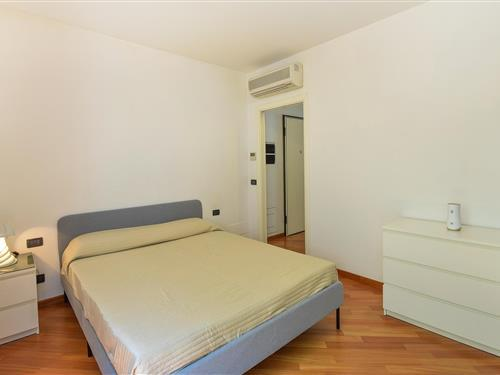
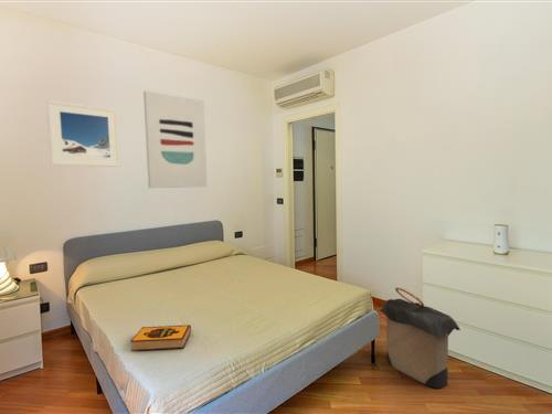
+ hardback book (162, 336)
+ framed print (86, 135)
+ laundry hamper (417, 330)
+ wall art (177, 141)
